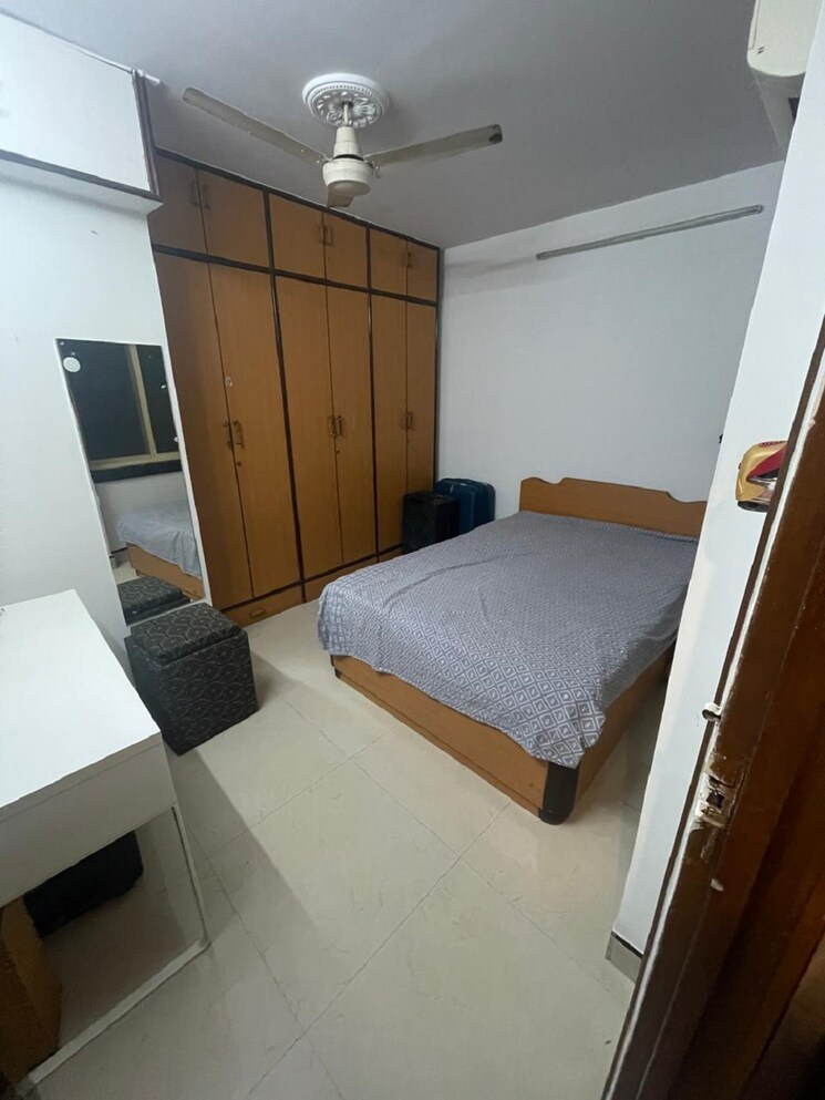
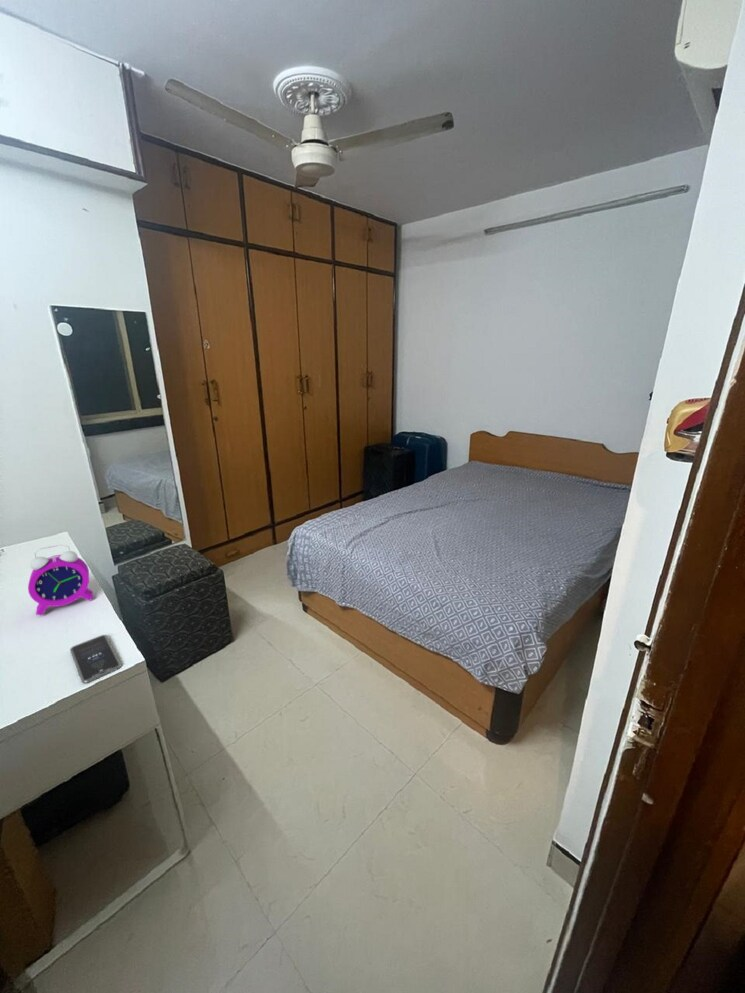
+ alarm clock (59, 575)
+ smartphone (95, 657)
